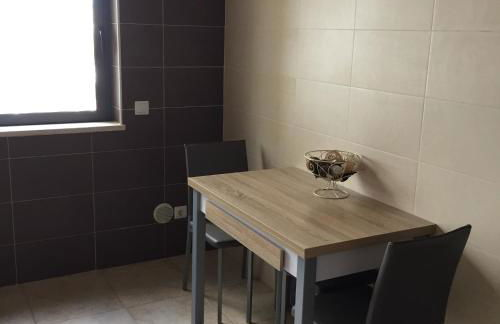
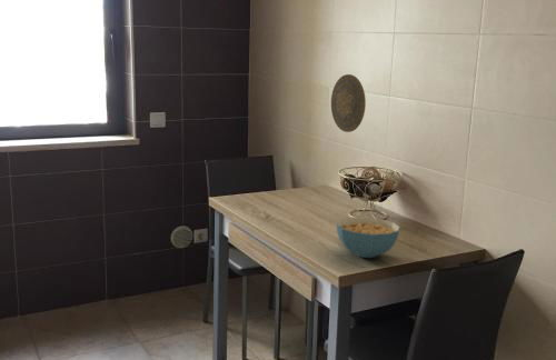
+ cereal bowl (367, 240)
+ decorative plate (345, 103)
